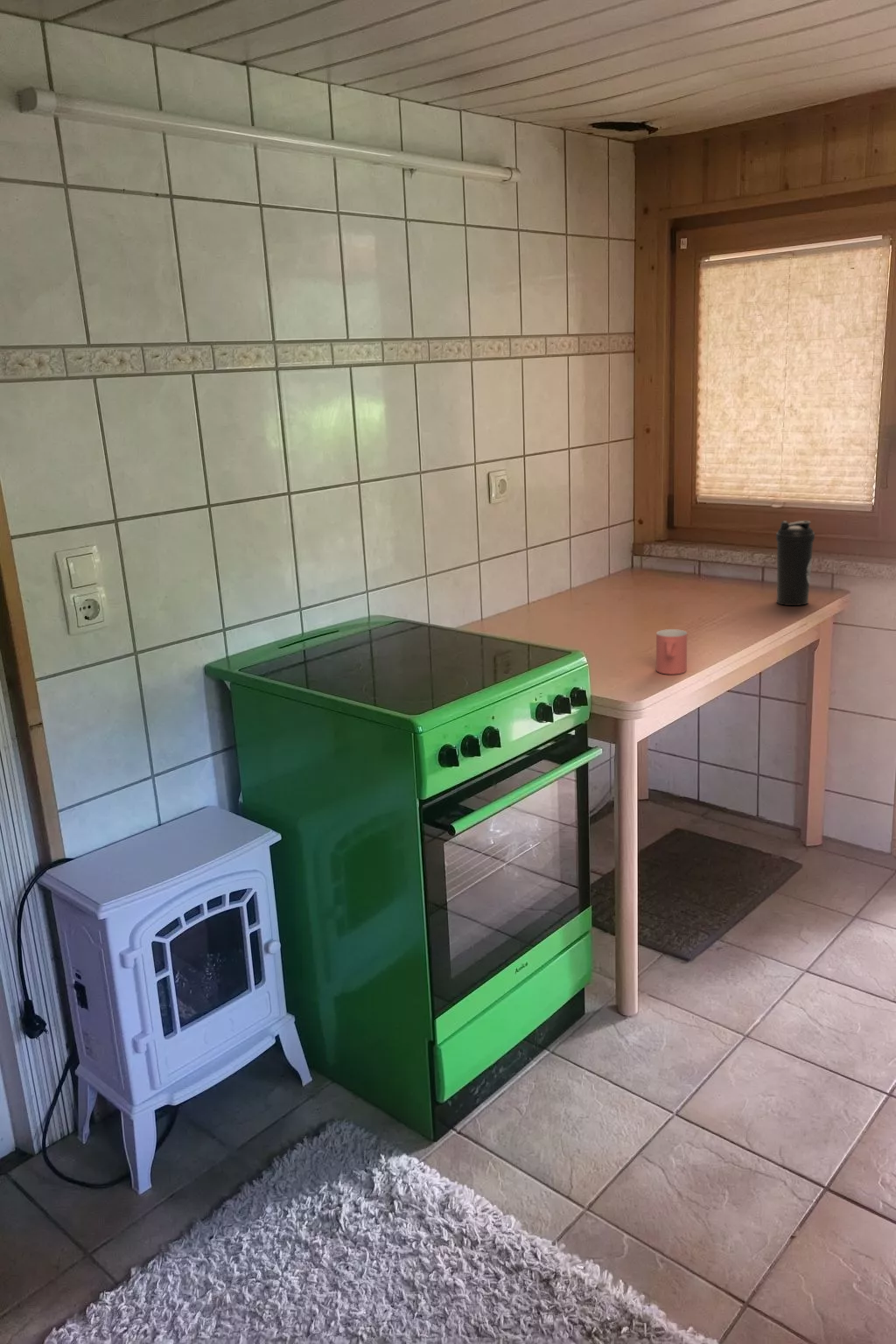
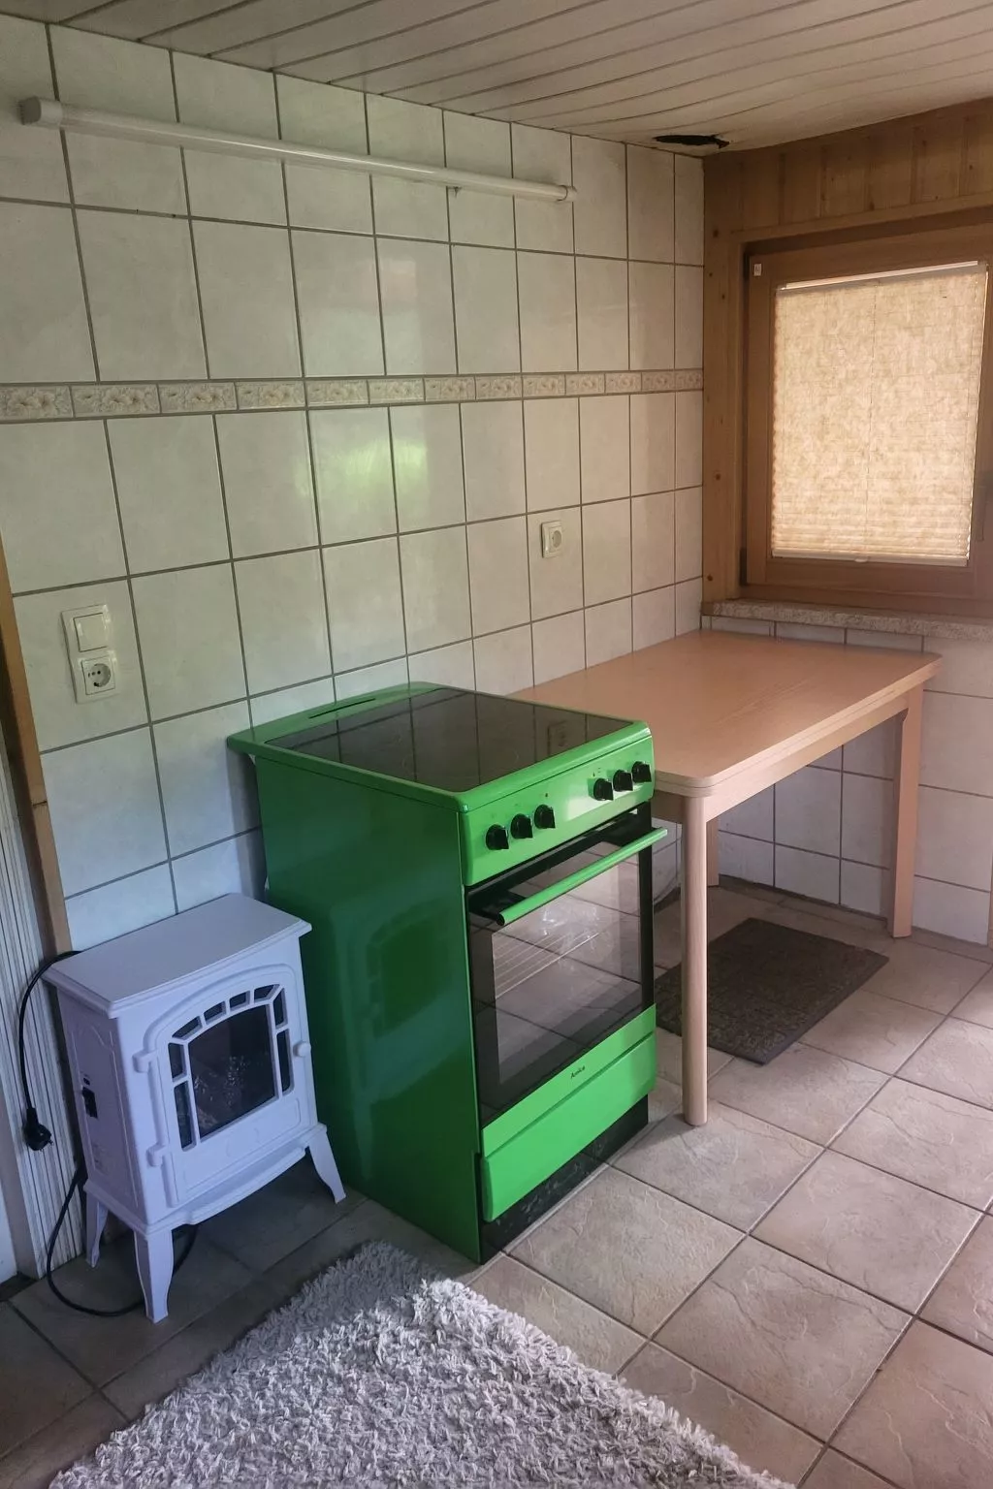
- cup (670, 653)
- water bottle (794, 562)
